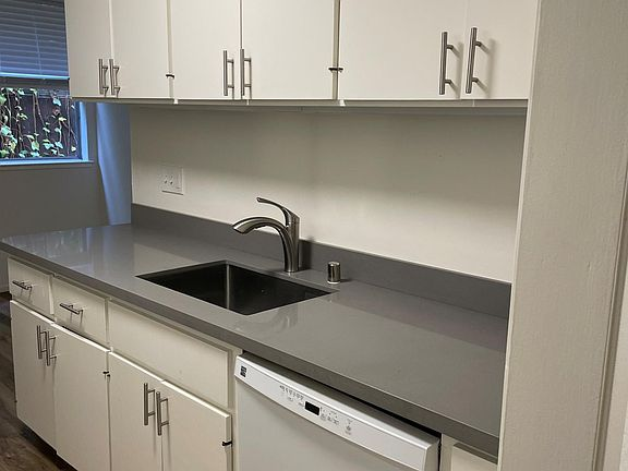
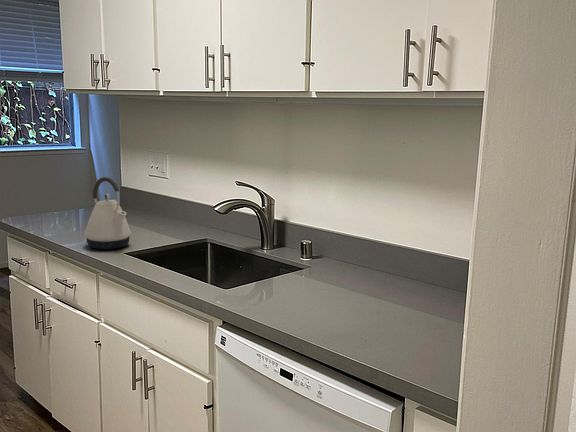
+ kettle (108, 212)
